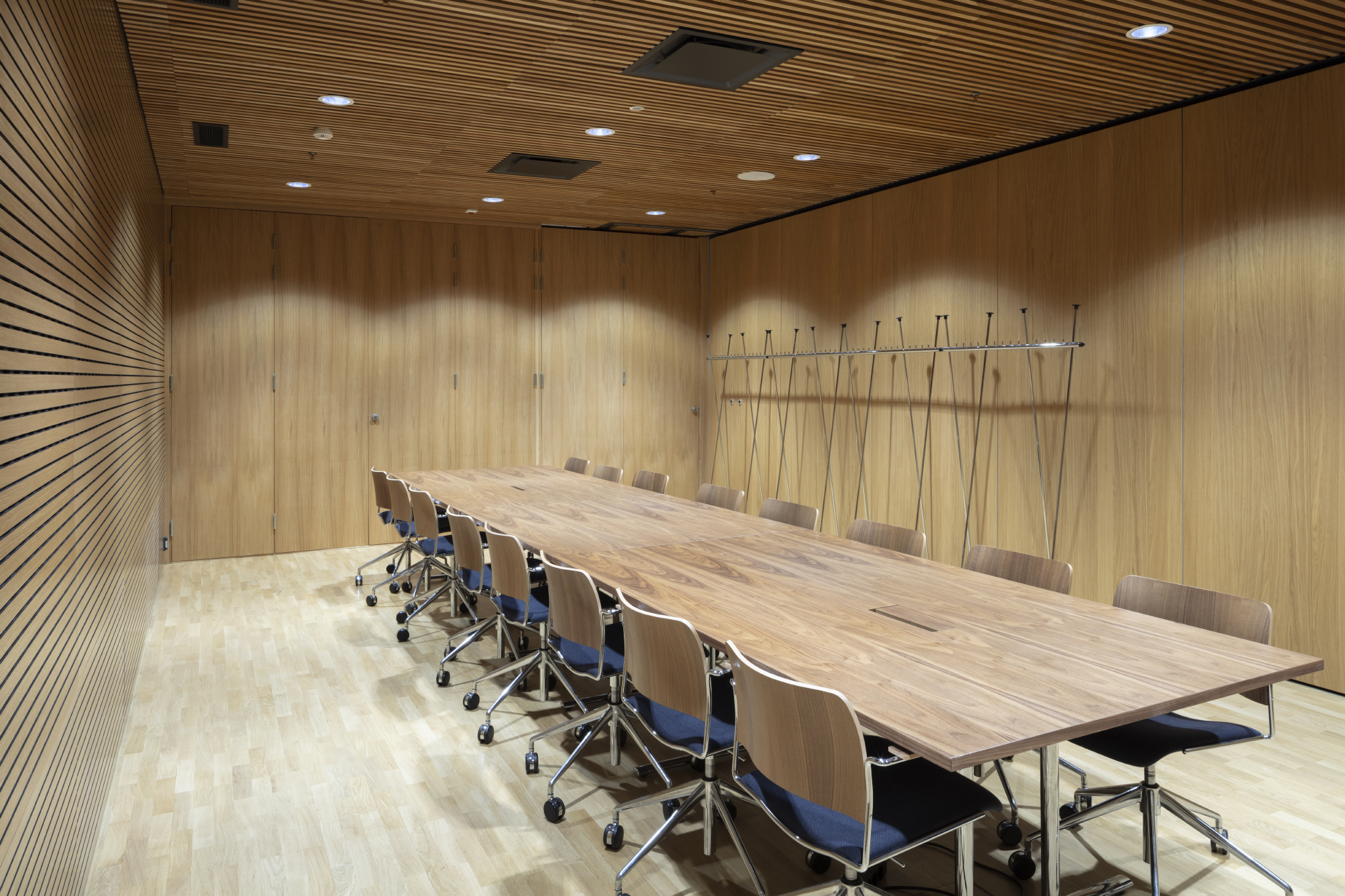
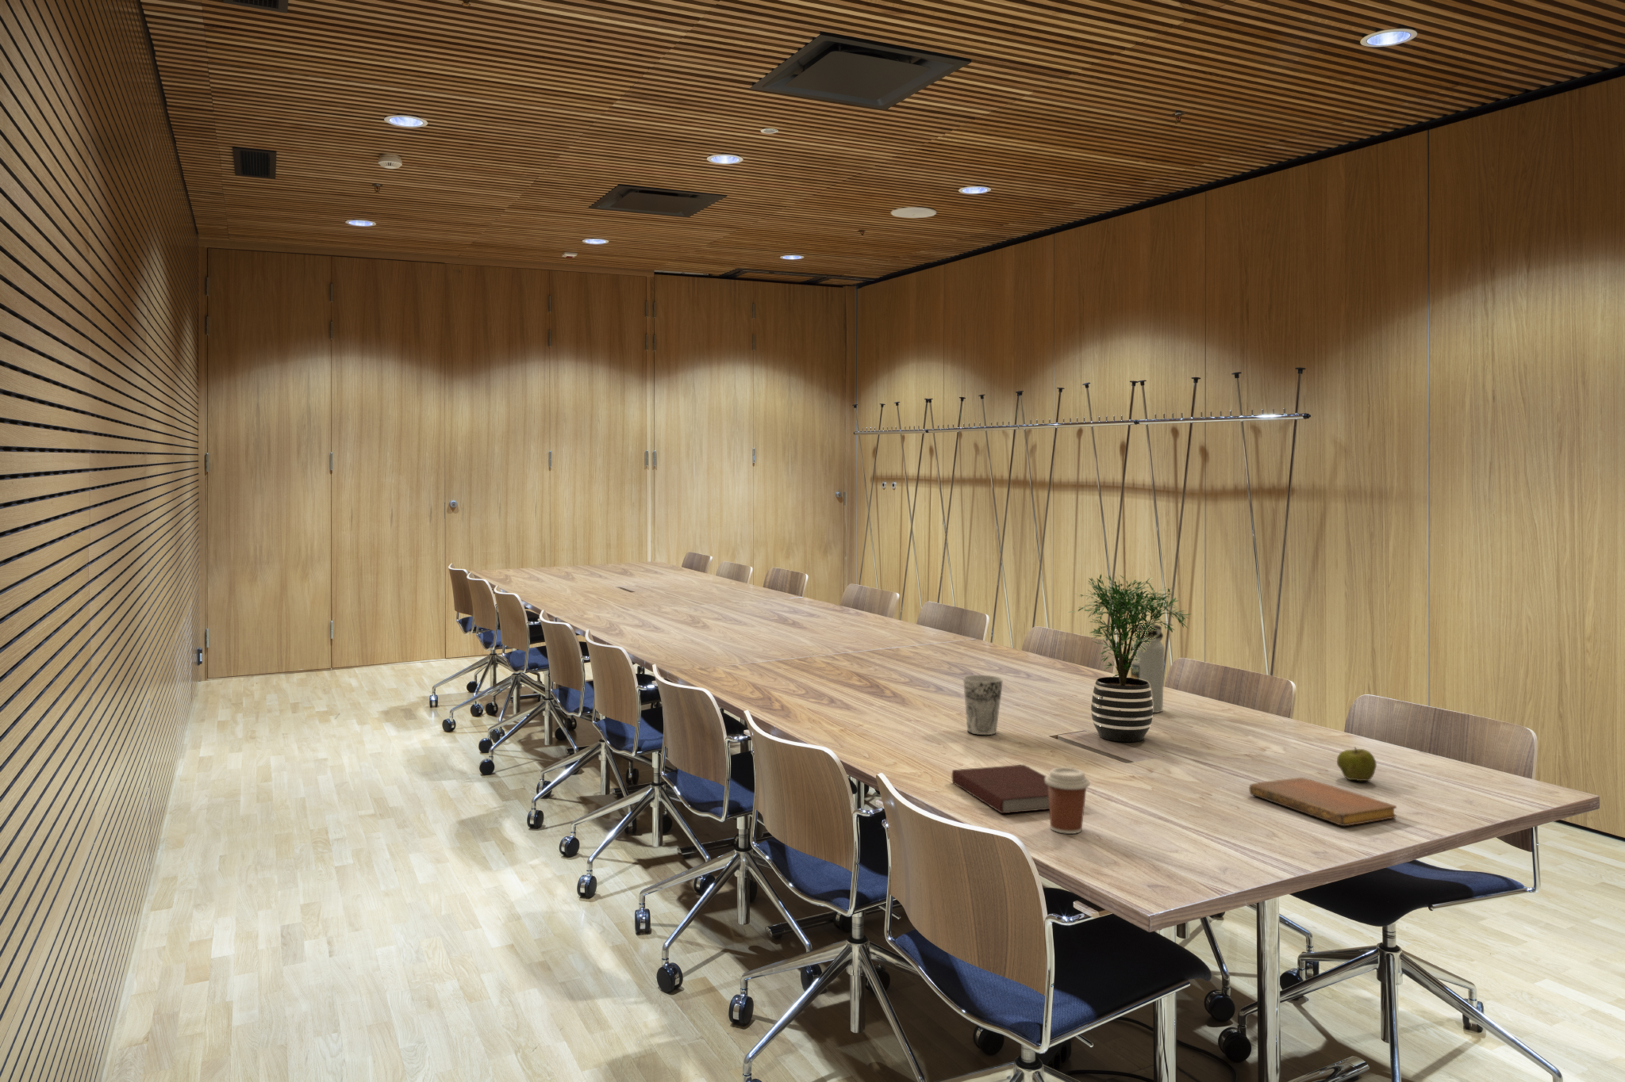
+ apple (1357, 762)
+ water bottle (1147, 668)
+ coffee cup (1067, 799)
+ cup (982, 705)
+ notebook (1012, 787)
+ notebook (1321, 799)
+ potted plant (1127, 656)
